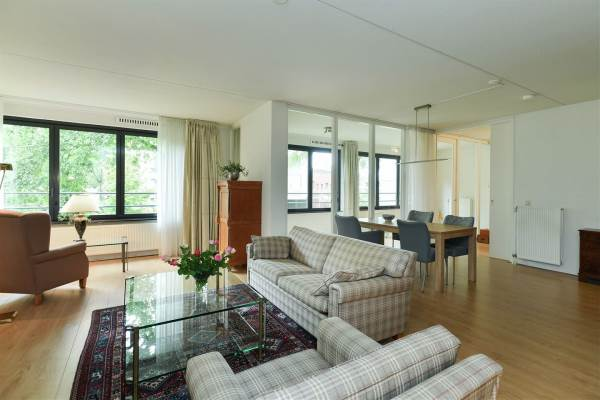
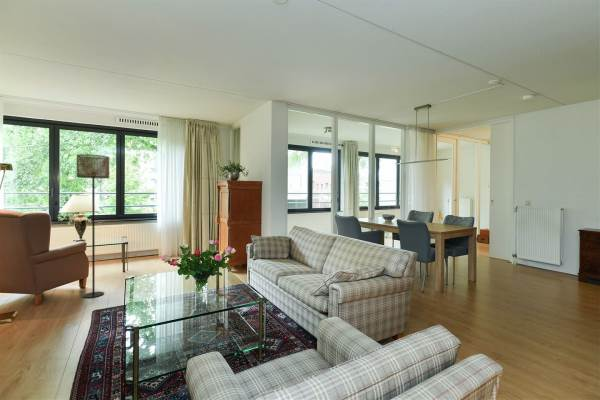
+ floor lamp (93, 225)
